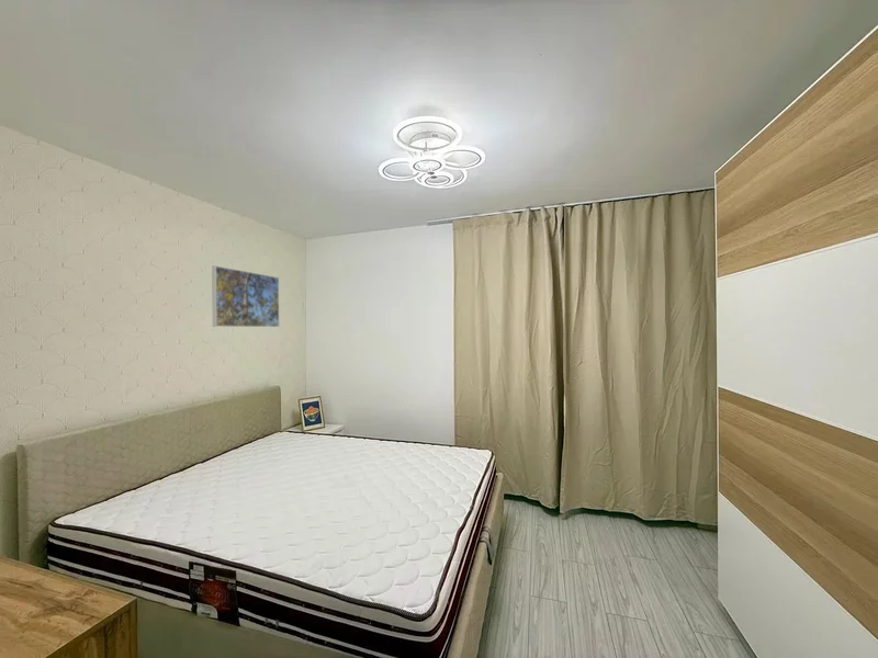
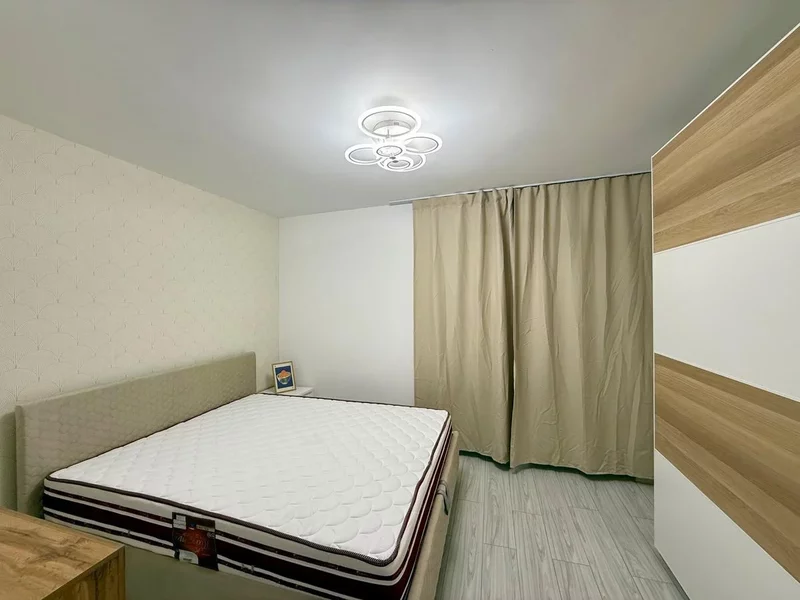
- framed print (249, 299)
